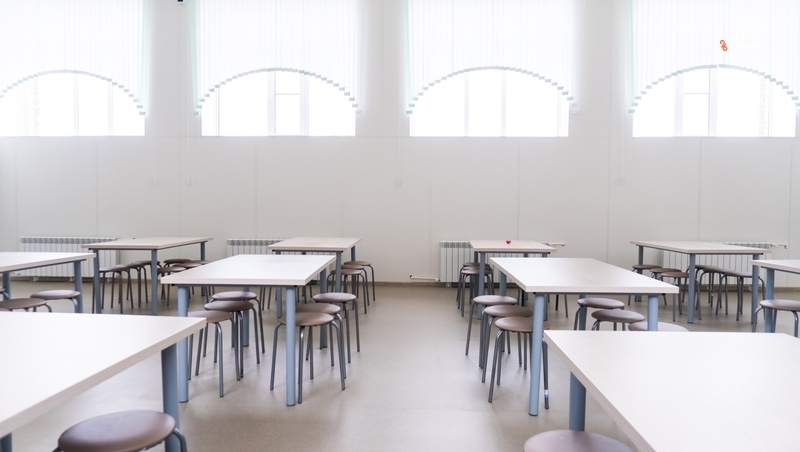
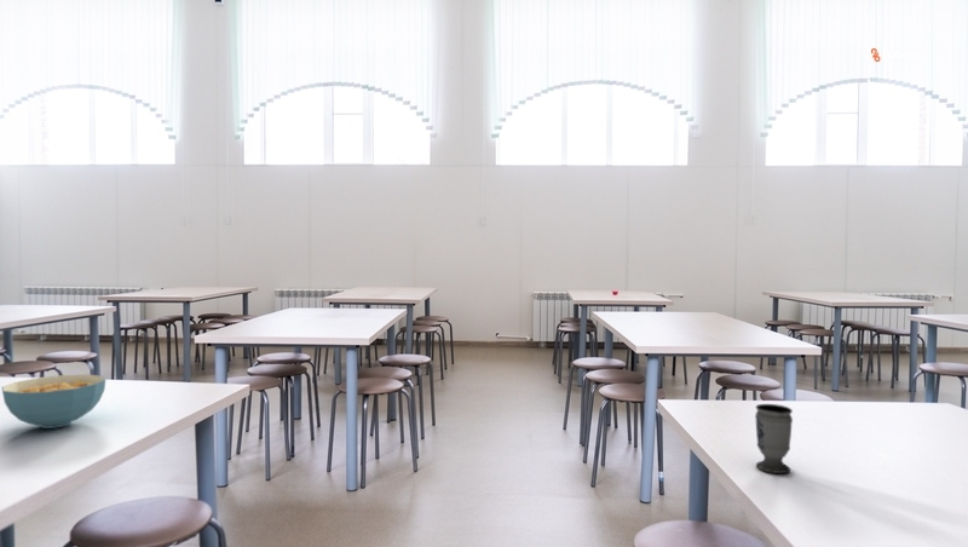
+ cup (773, 437)
+ cereal bowl (56, 403)
